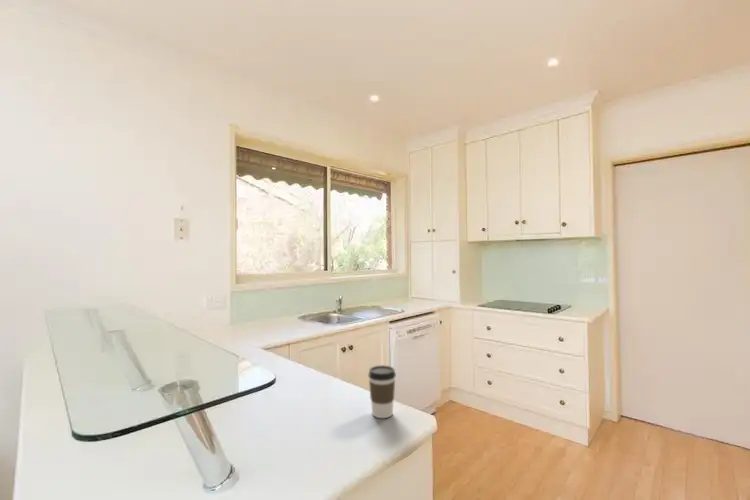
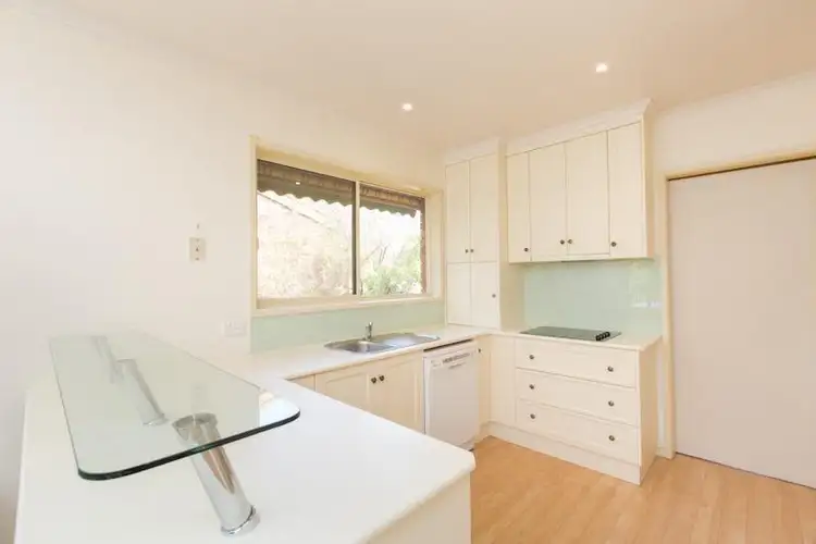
- coffee cup (382, 391)
